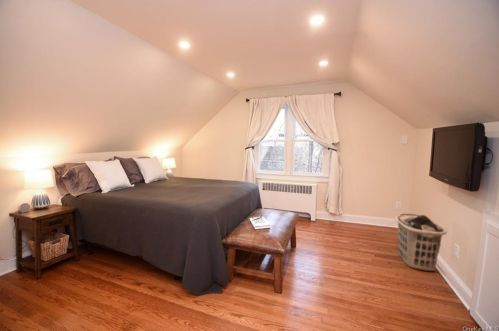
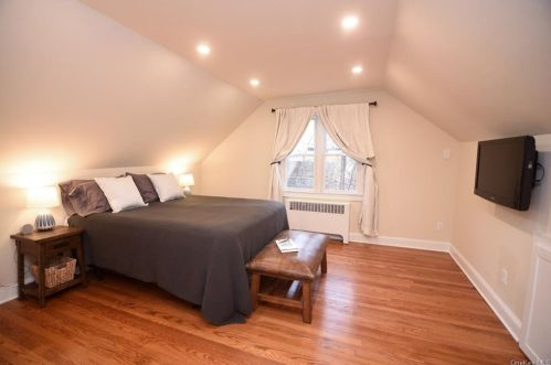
- clothes hamper (417, 238)
